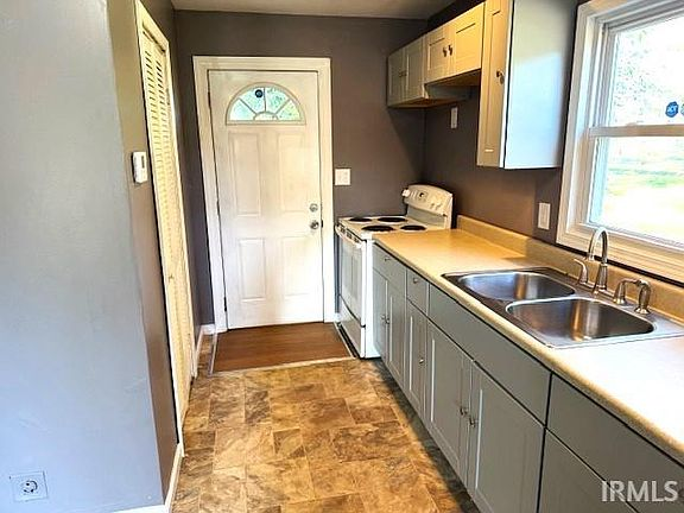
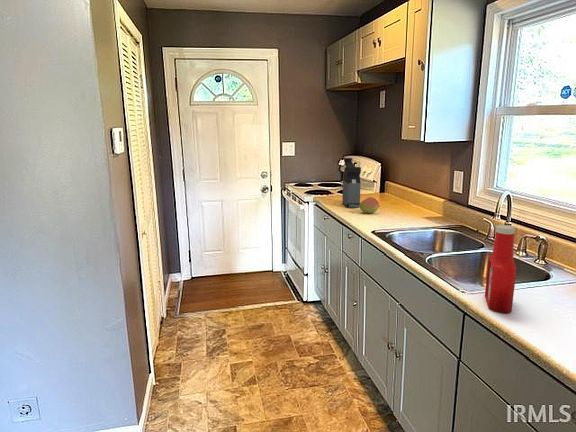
+ fruit (369, 205)
+ soap bottle (501, 265)
+ coffee maker (351, 182)
